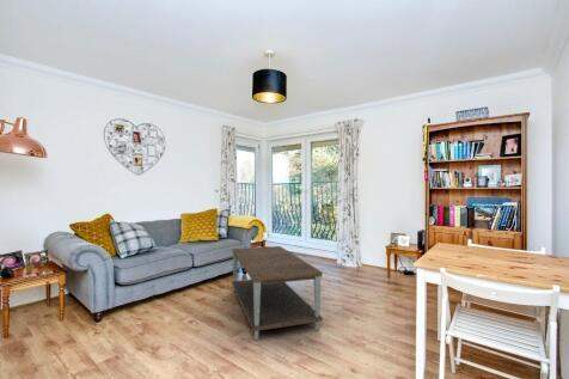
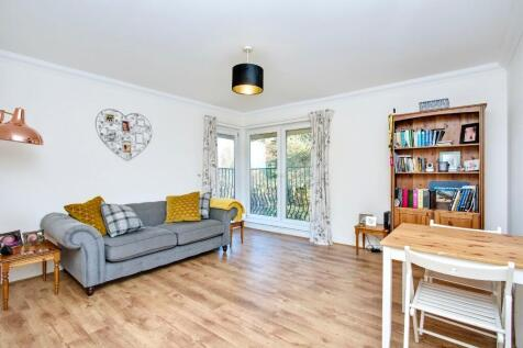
- coffee table (269, 282)
